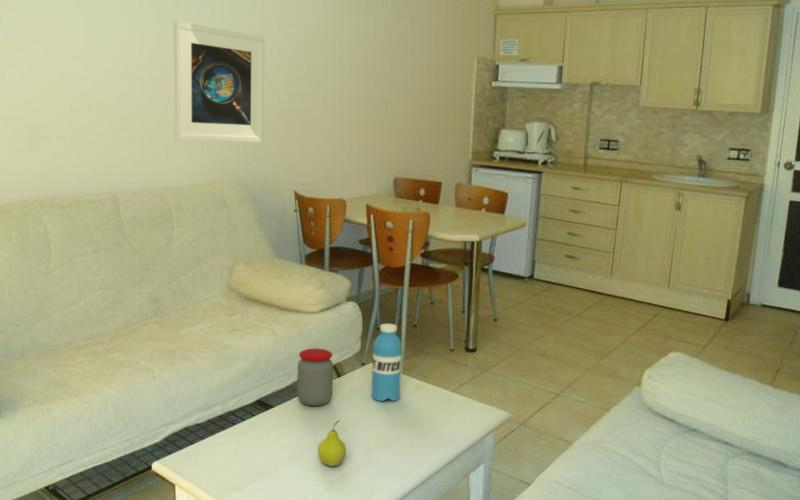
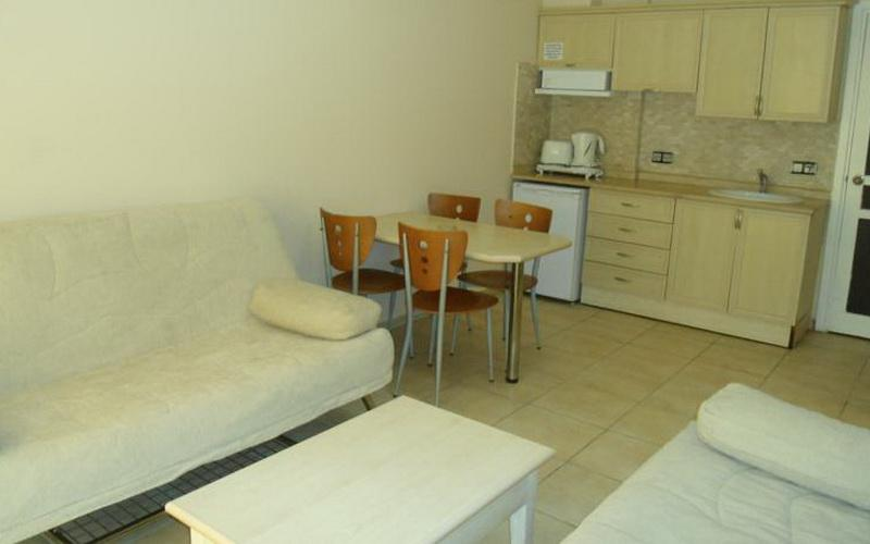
- water bottle (387, 361)
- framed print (221, 86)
- jar (315, 376)
- fruit (332, 441)
